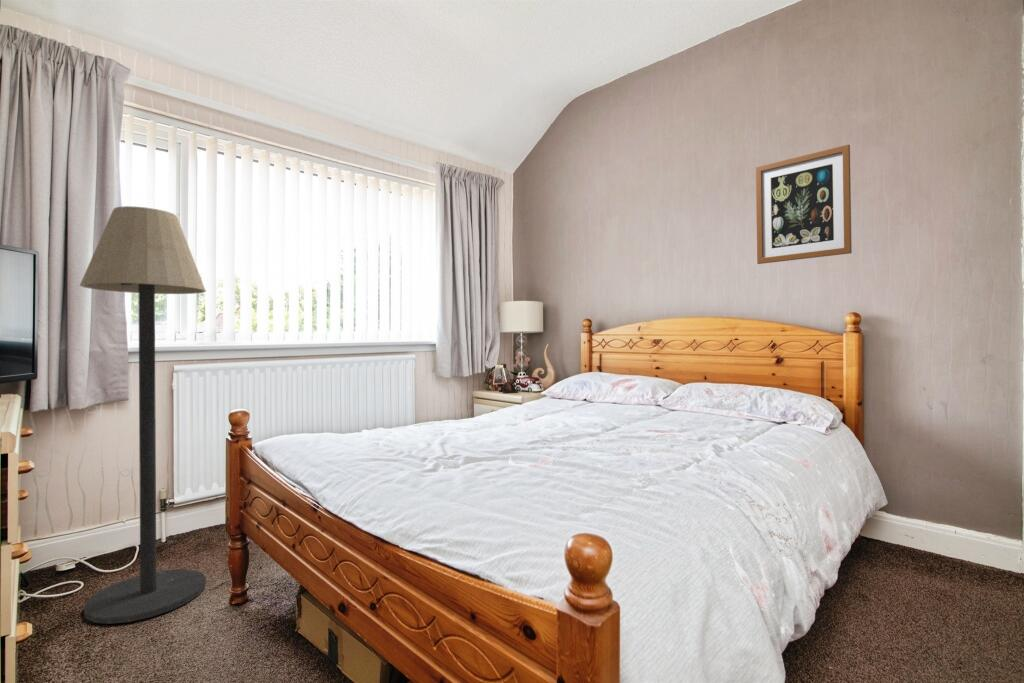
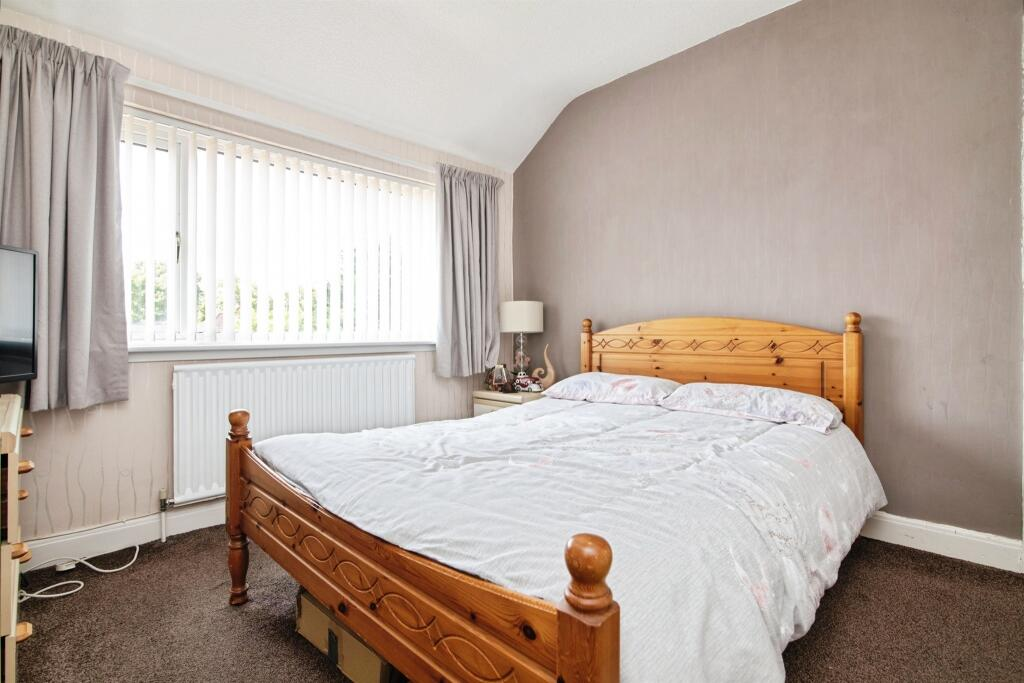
- floor lamp (147, 404)
- wall art (801, 207)
